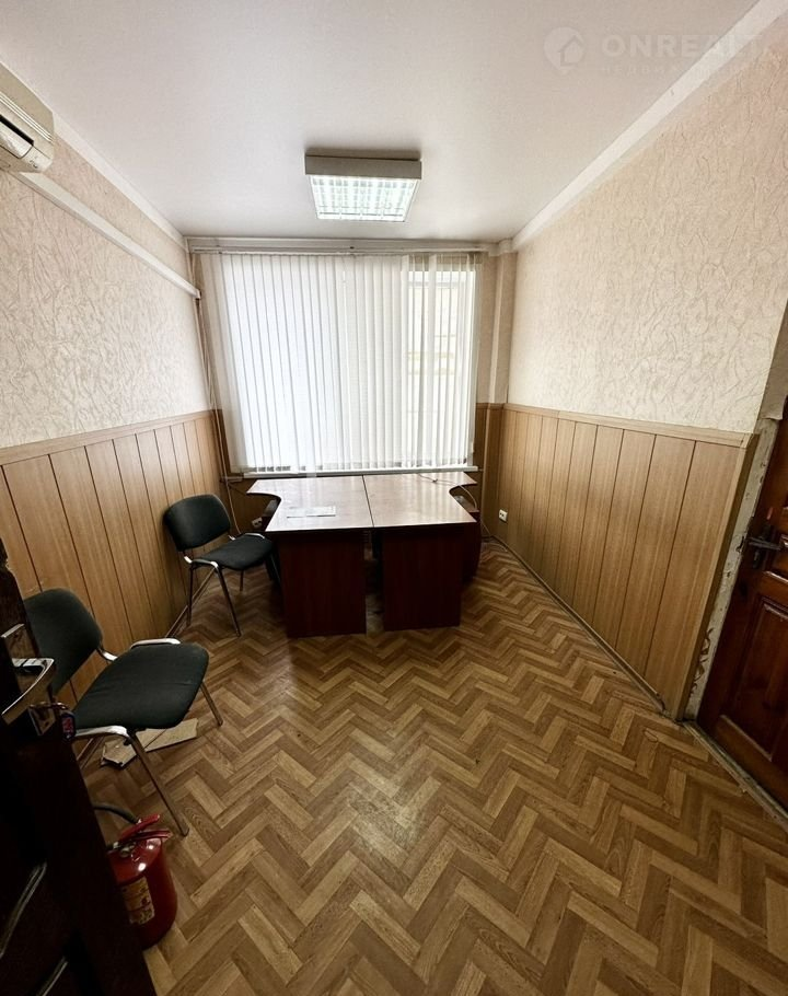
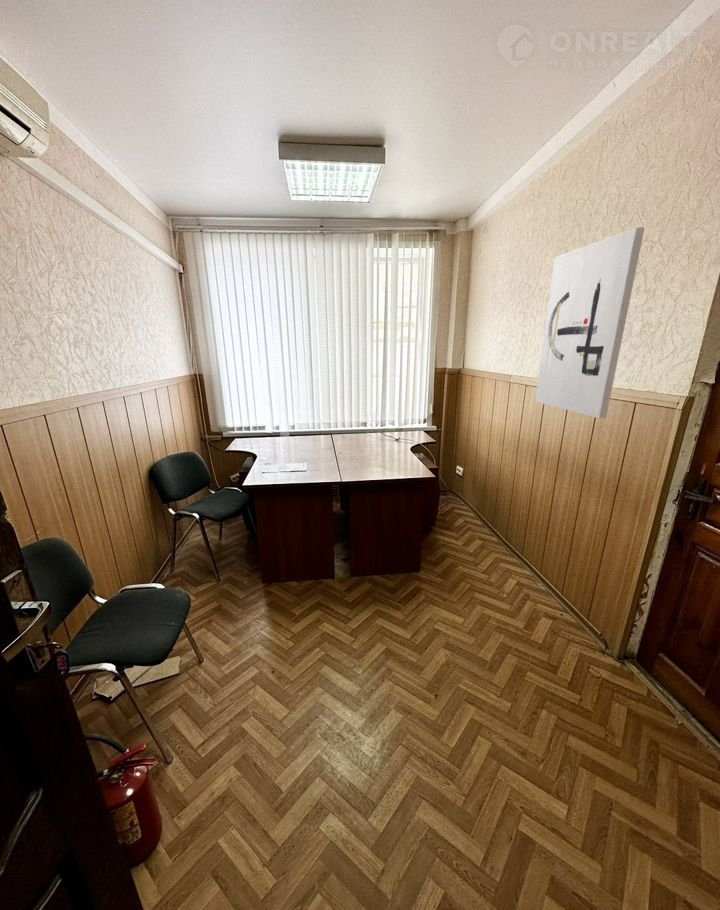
+ wall art (579, 332)
